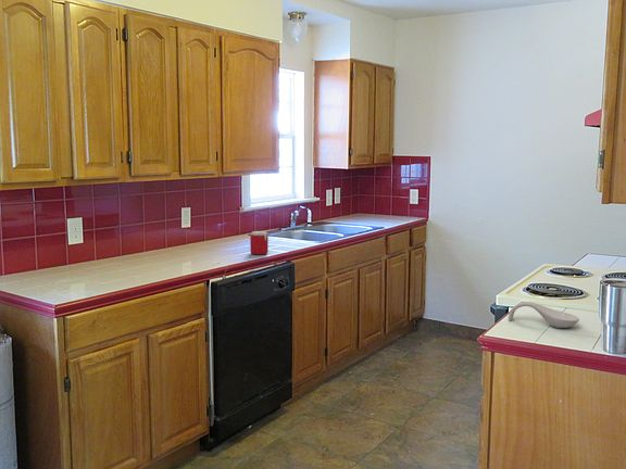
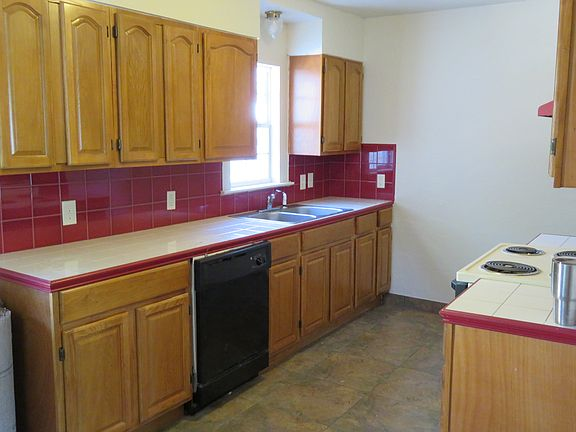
- spoon rest (542, 314)
- mug (261, 242)
